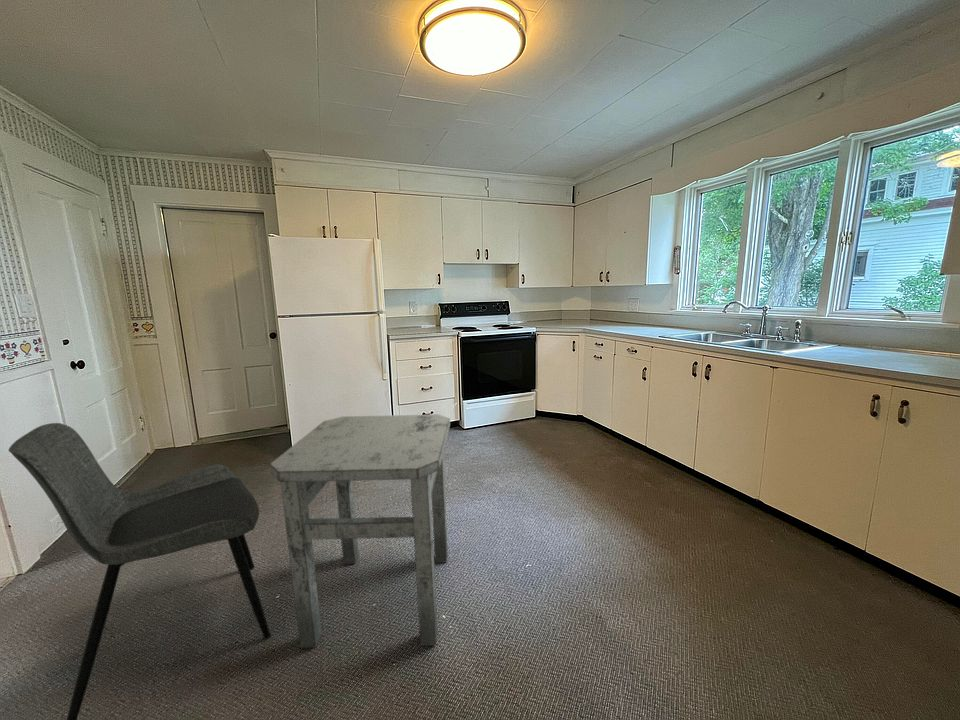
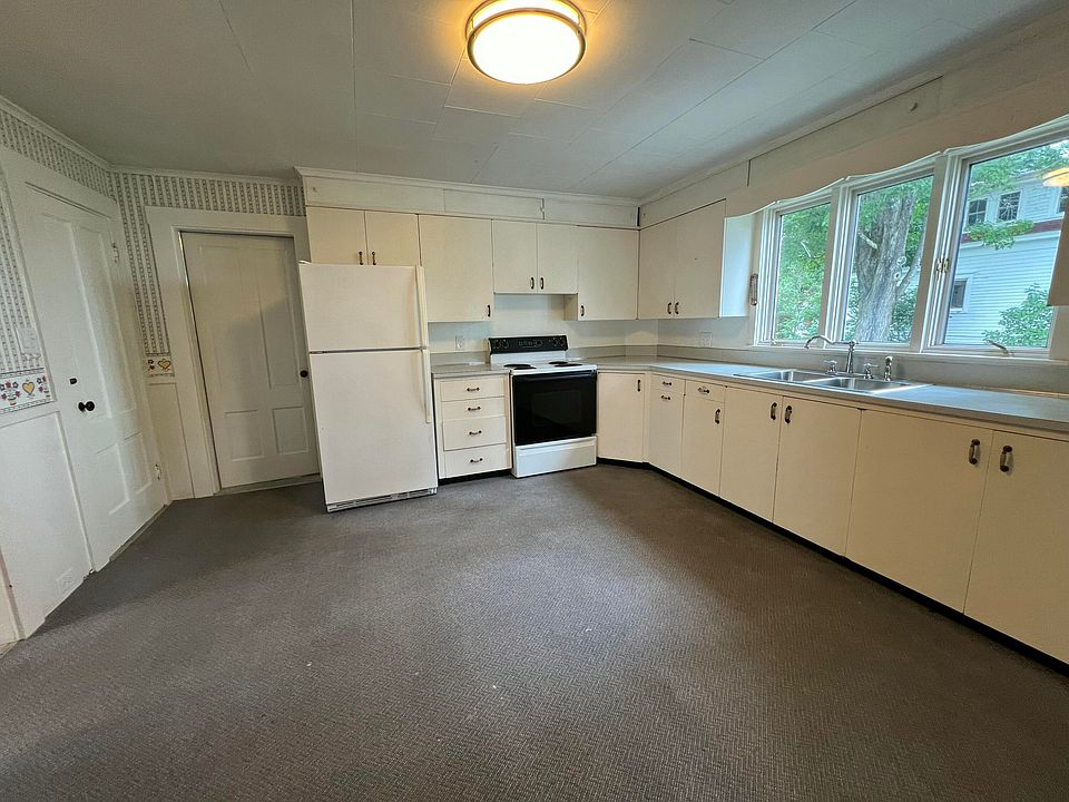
- dining chair (165, 529)
- side table (378, 519)
